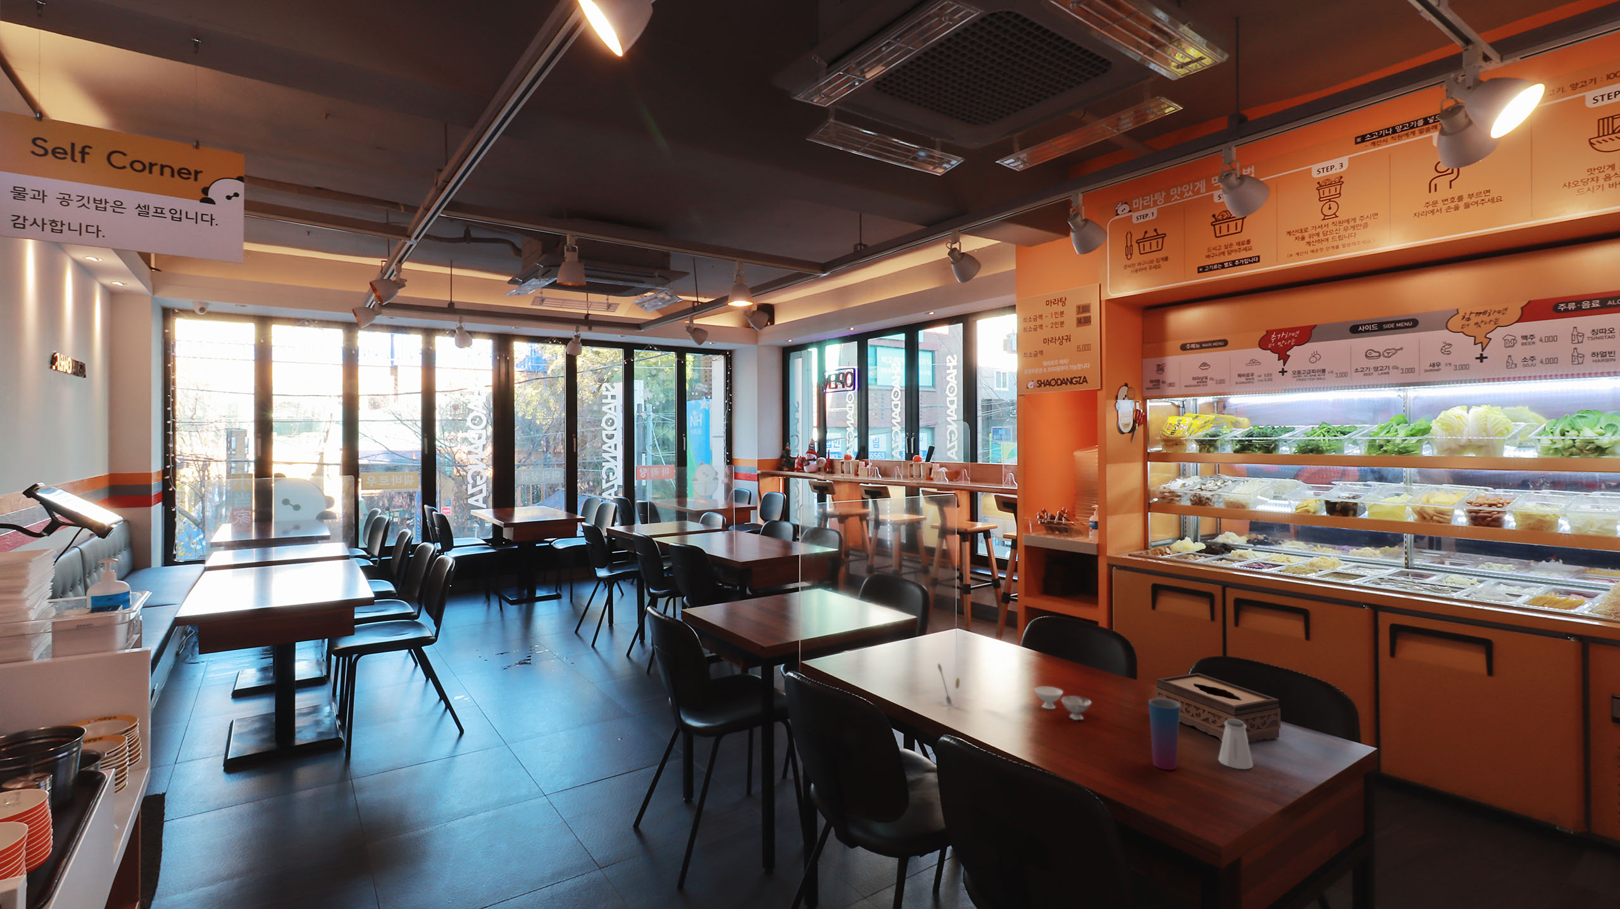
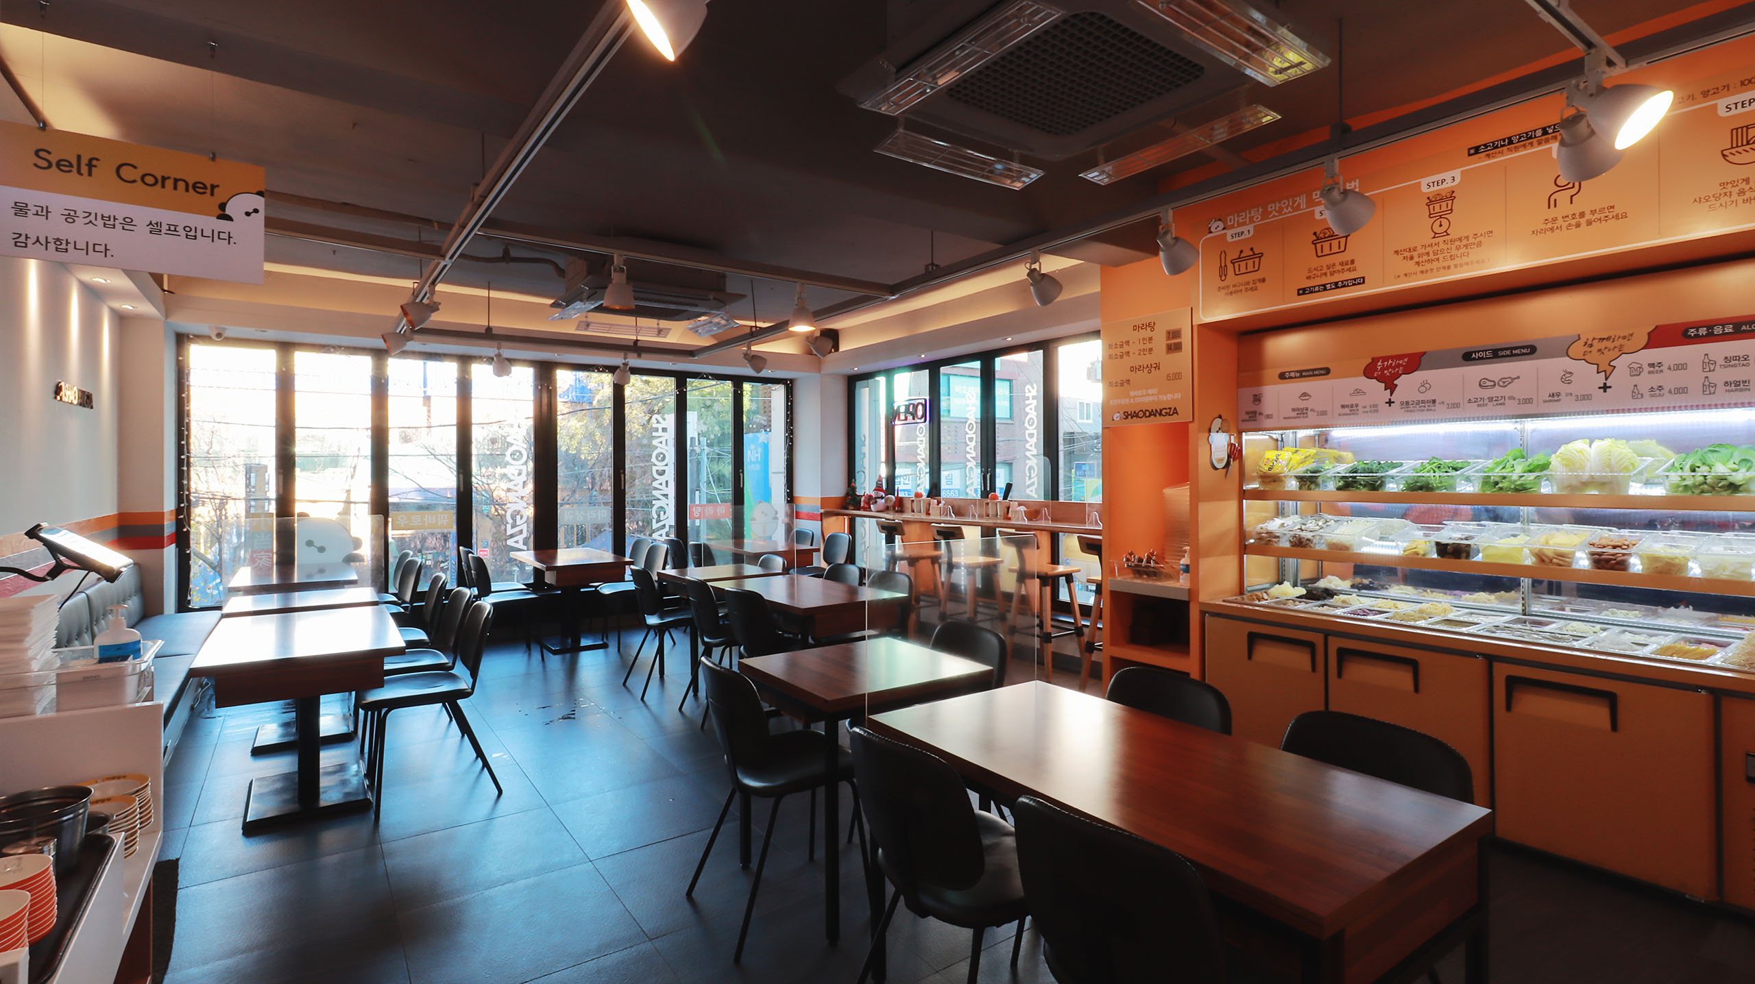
- saltshaker (1235, 742)
- cup (1164, 733)
- tissue box (1215, 707)
- spoon (946, 685)
- bowl (1063, 703)
